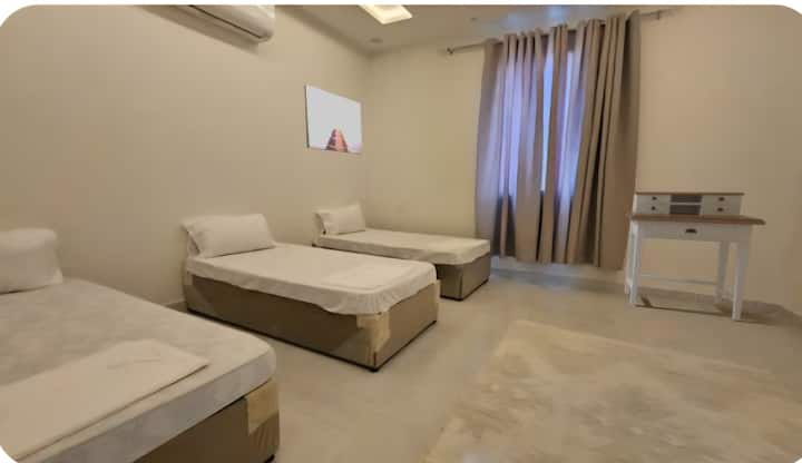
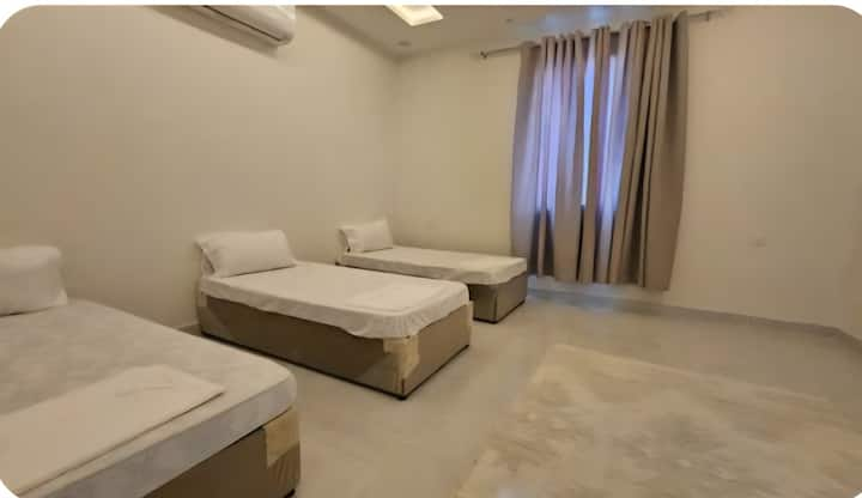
- wall art (335, 124)
- desk (682, 239)
